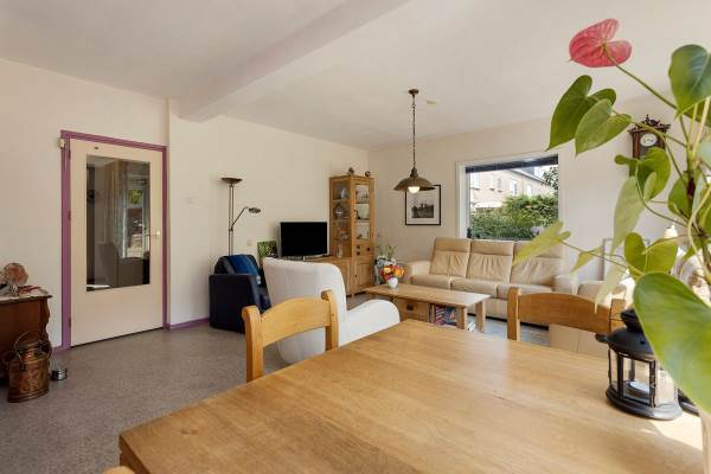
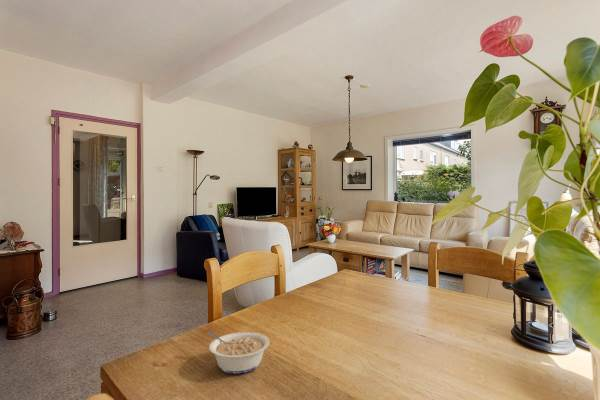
+ legume (237, 351)
